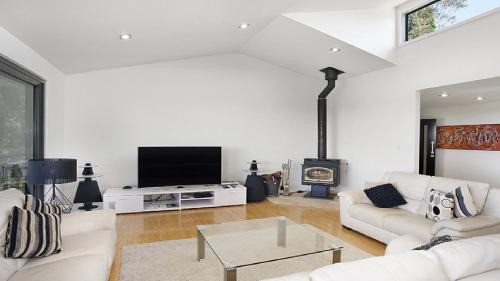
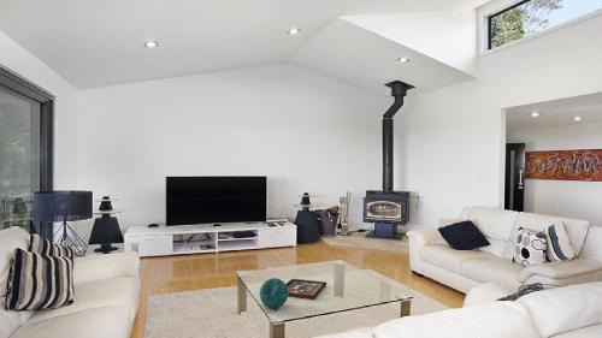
+ decorative orb (273, 292)
+ decorative tray (302, 287)
